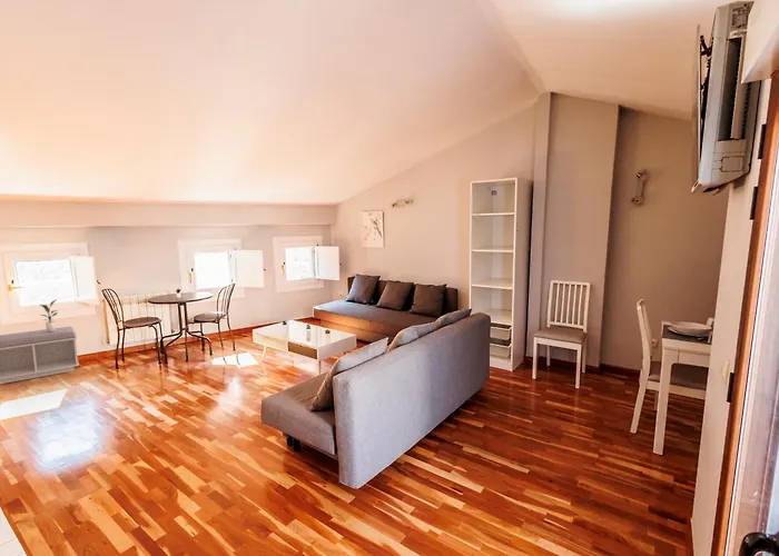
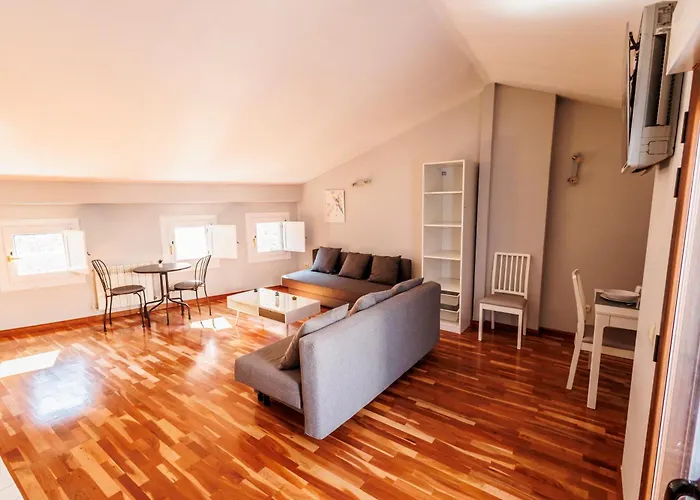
- potted plant (48, 315)
- bench (33, 353)
